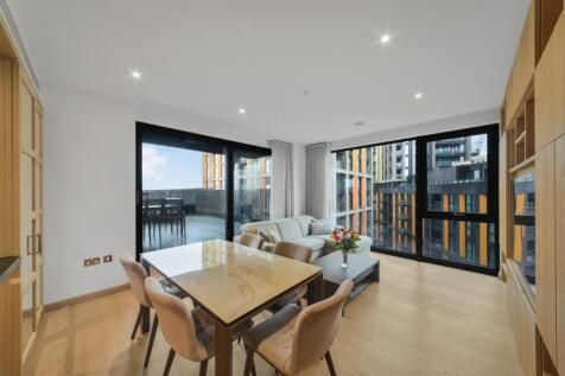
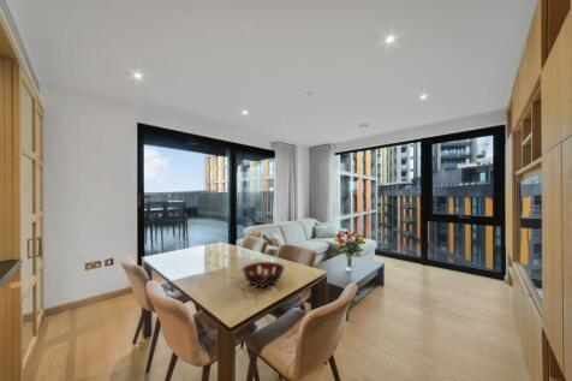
+ decorative bowl (263, 274)
